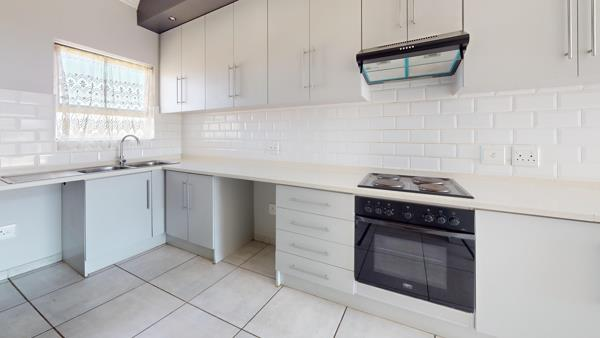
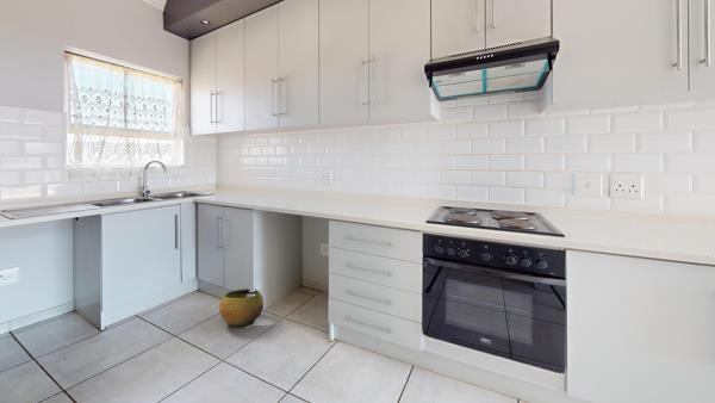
+ clay pot (237, 305)
